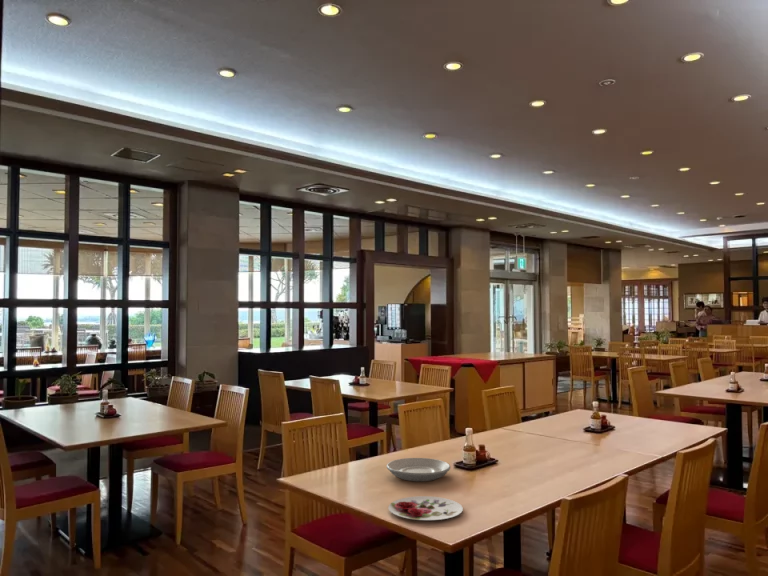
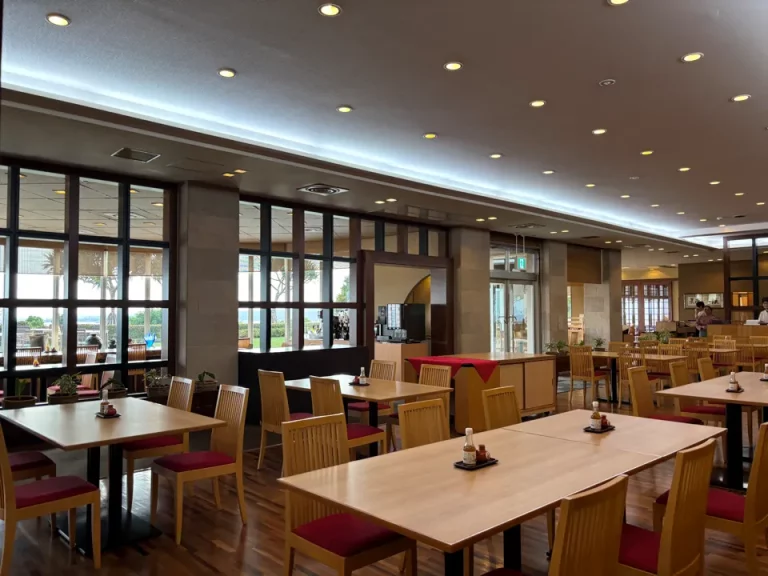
- plate (418, 470)
- plate (425, 507)
